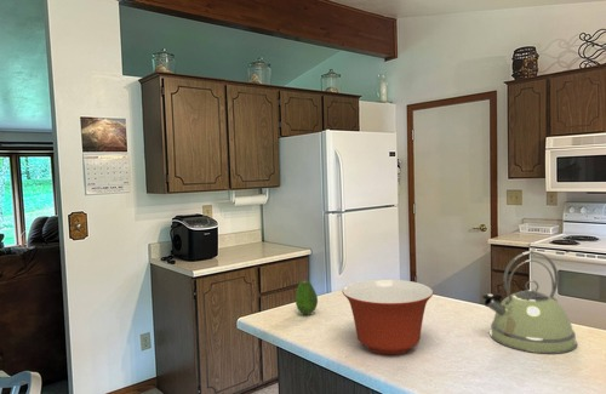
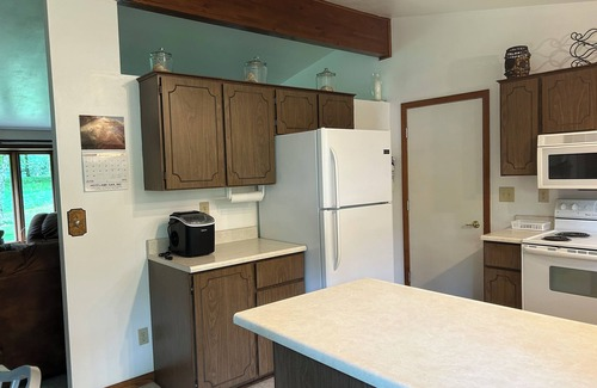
- fruit (305, 297)
- mixing bowl (387, 318)
- kettle (526, 295)
